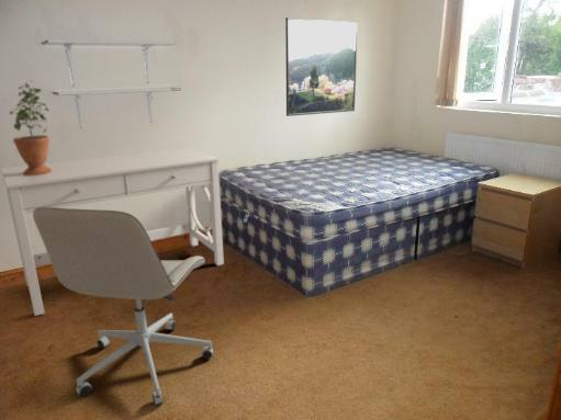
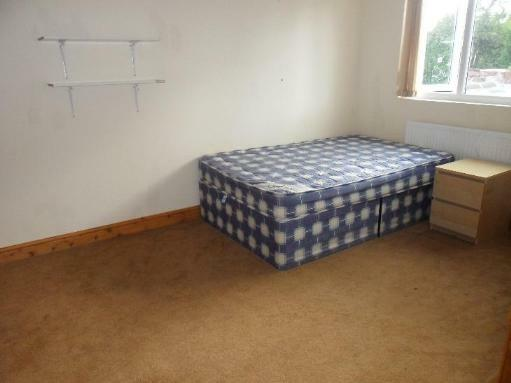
- office chair (135, 282)
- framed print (323, 68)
- desk (119, 197)
- potted plant (34, 126)
